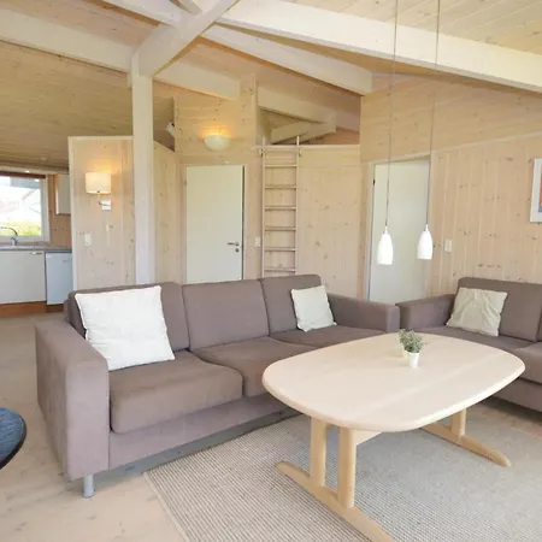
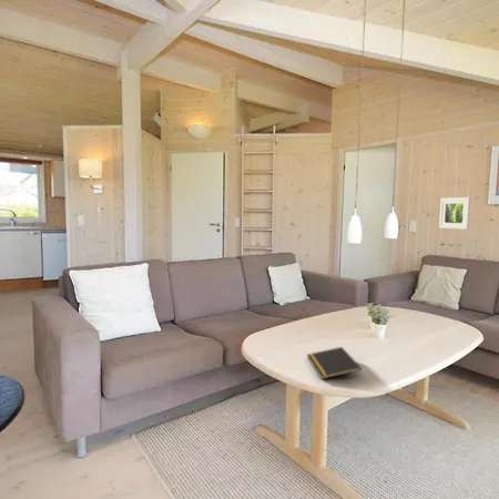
+ notepad (332, 361)
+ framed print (454, 213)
